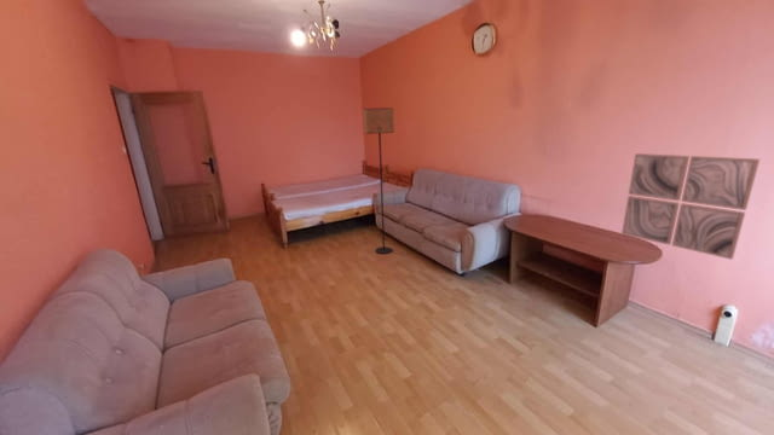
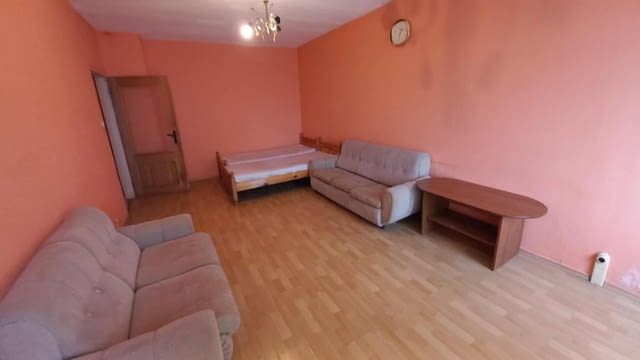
- wall art (681, 201)
- floor lamp (381, 184)
